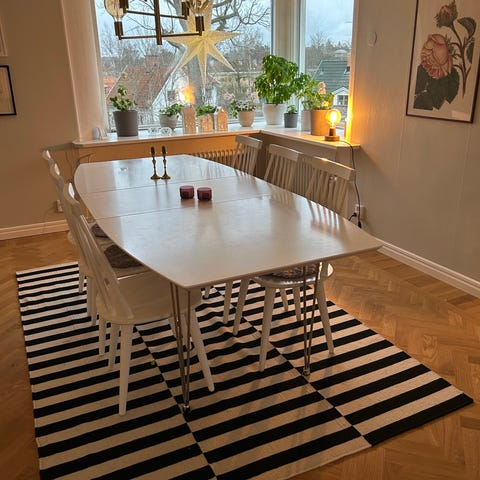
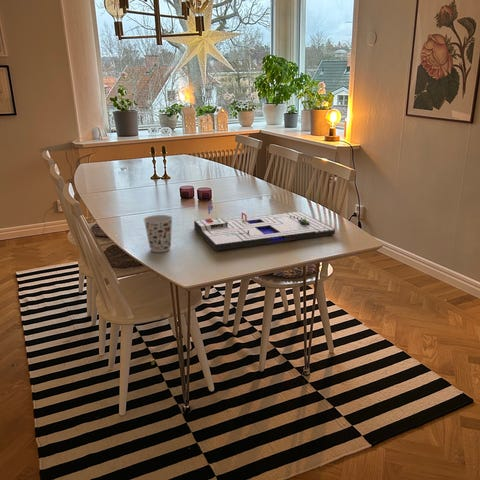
+ cup (159, 233)
+ board game (262, 219)
